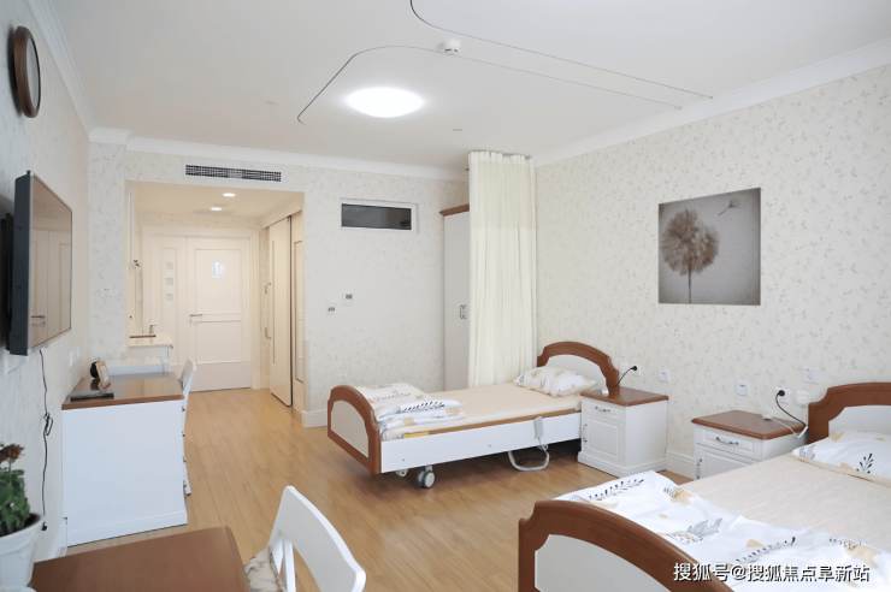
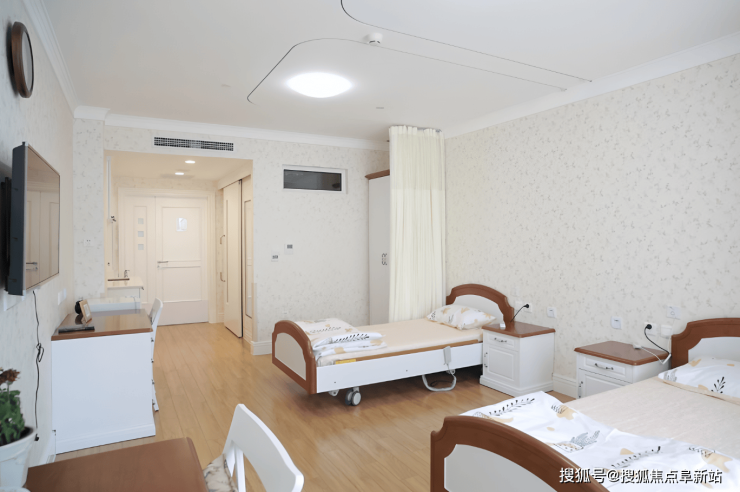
- wall art (704, 250)
